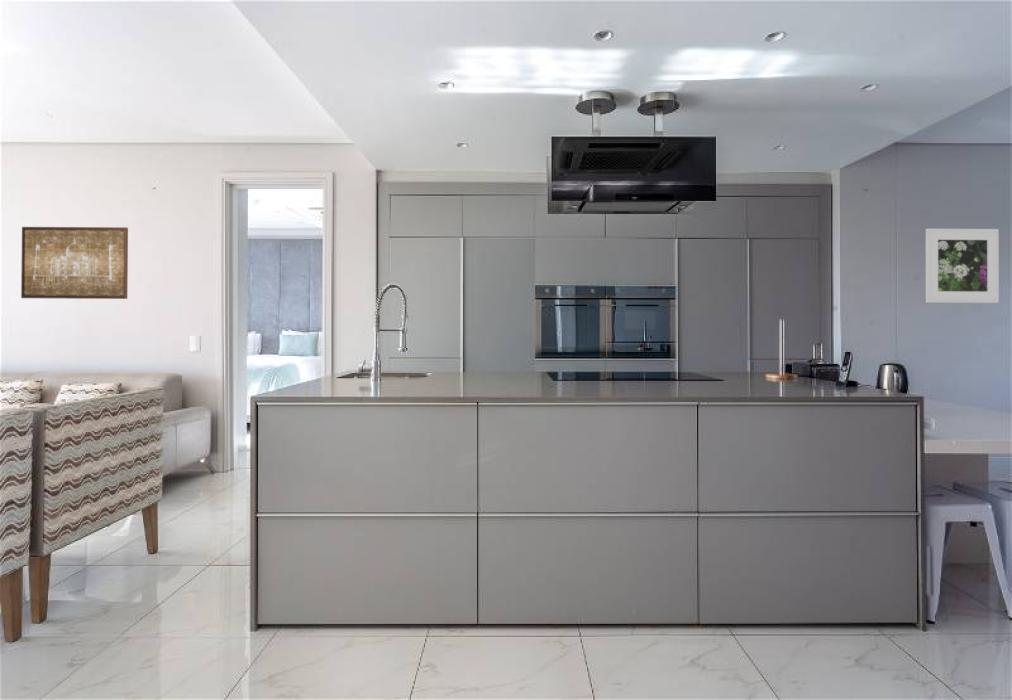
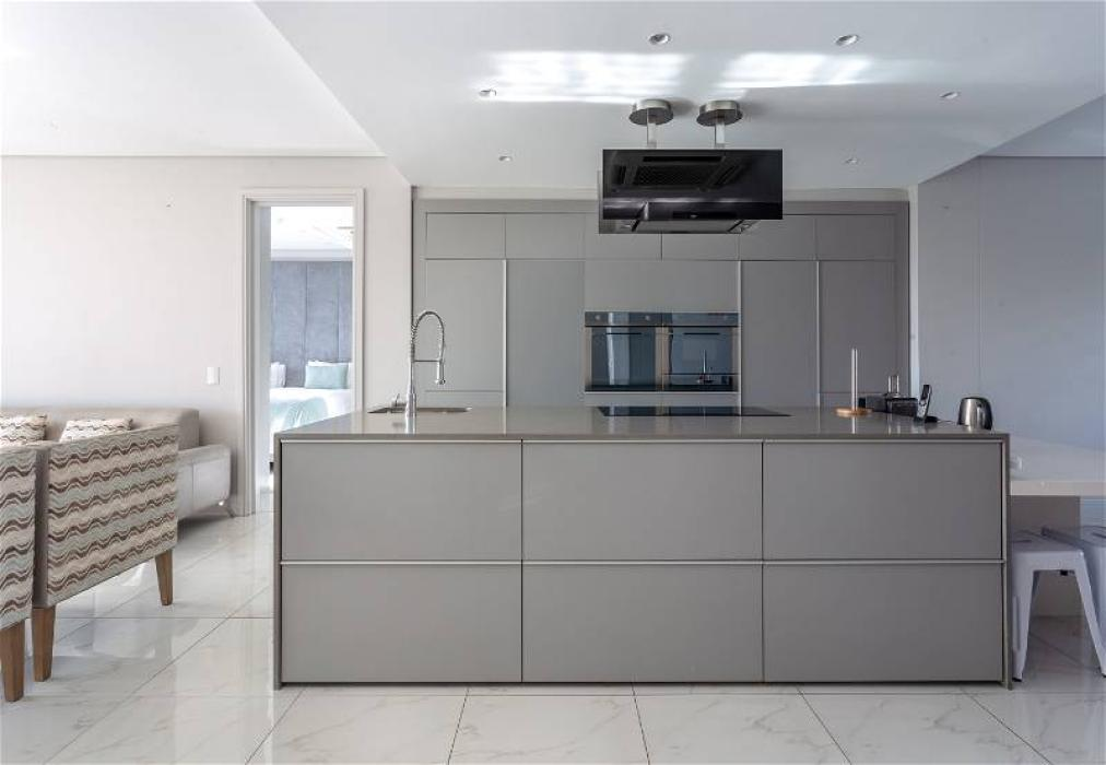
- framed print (962, 265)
- wall art (74, 262)
